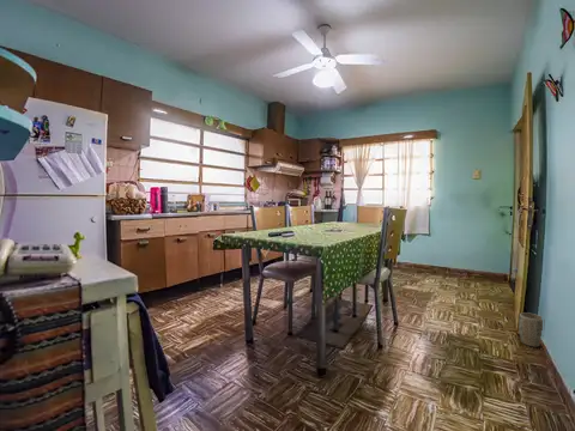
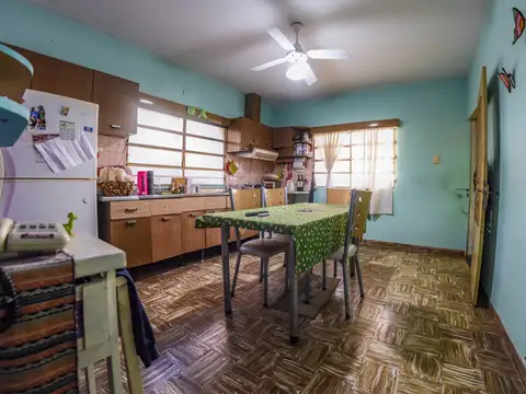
- plant pot (531, 329)
